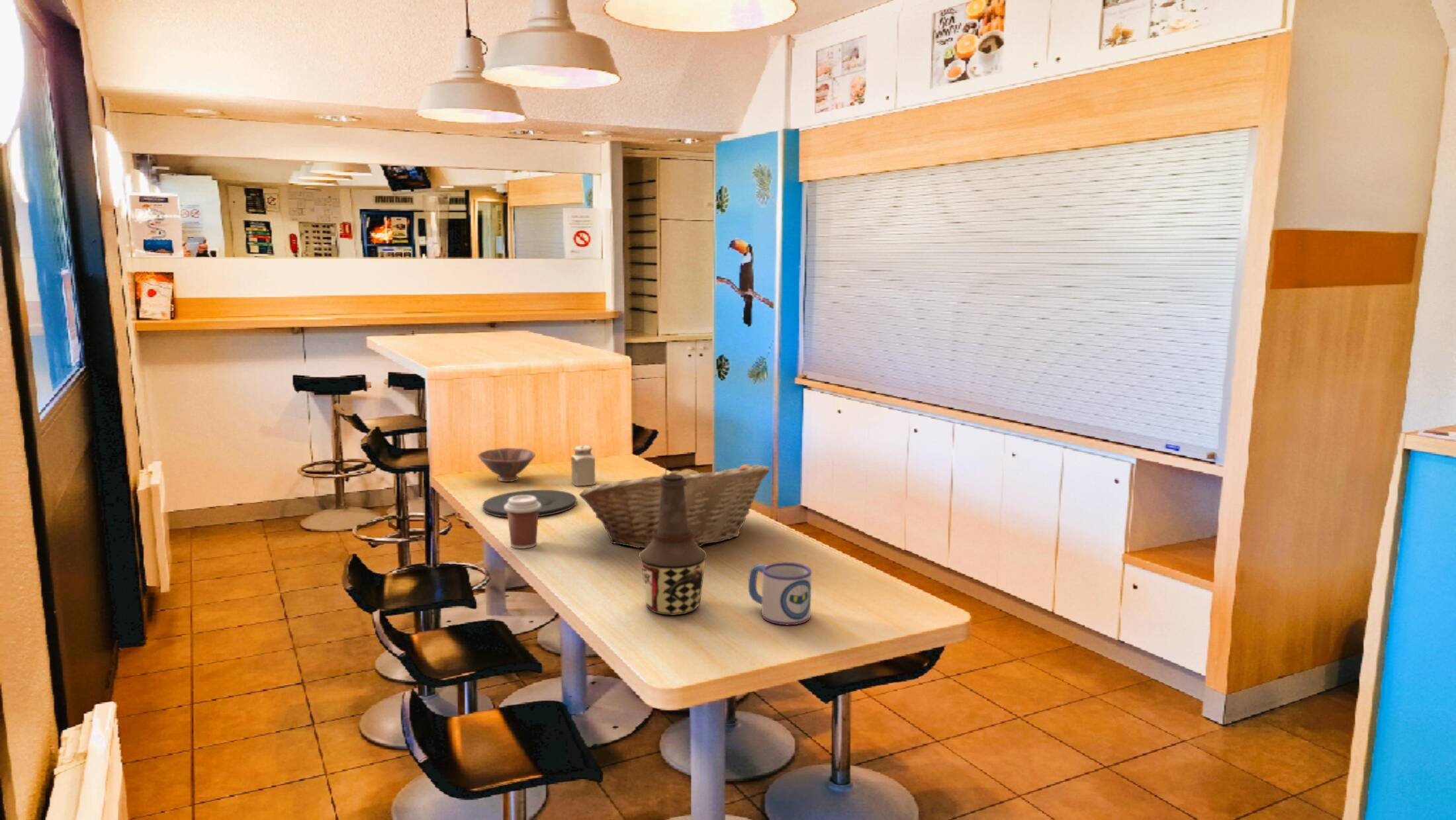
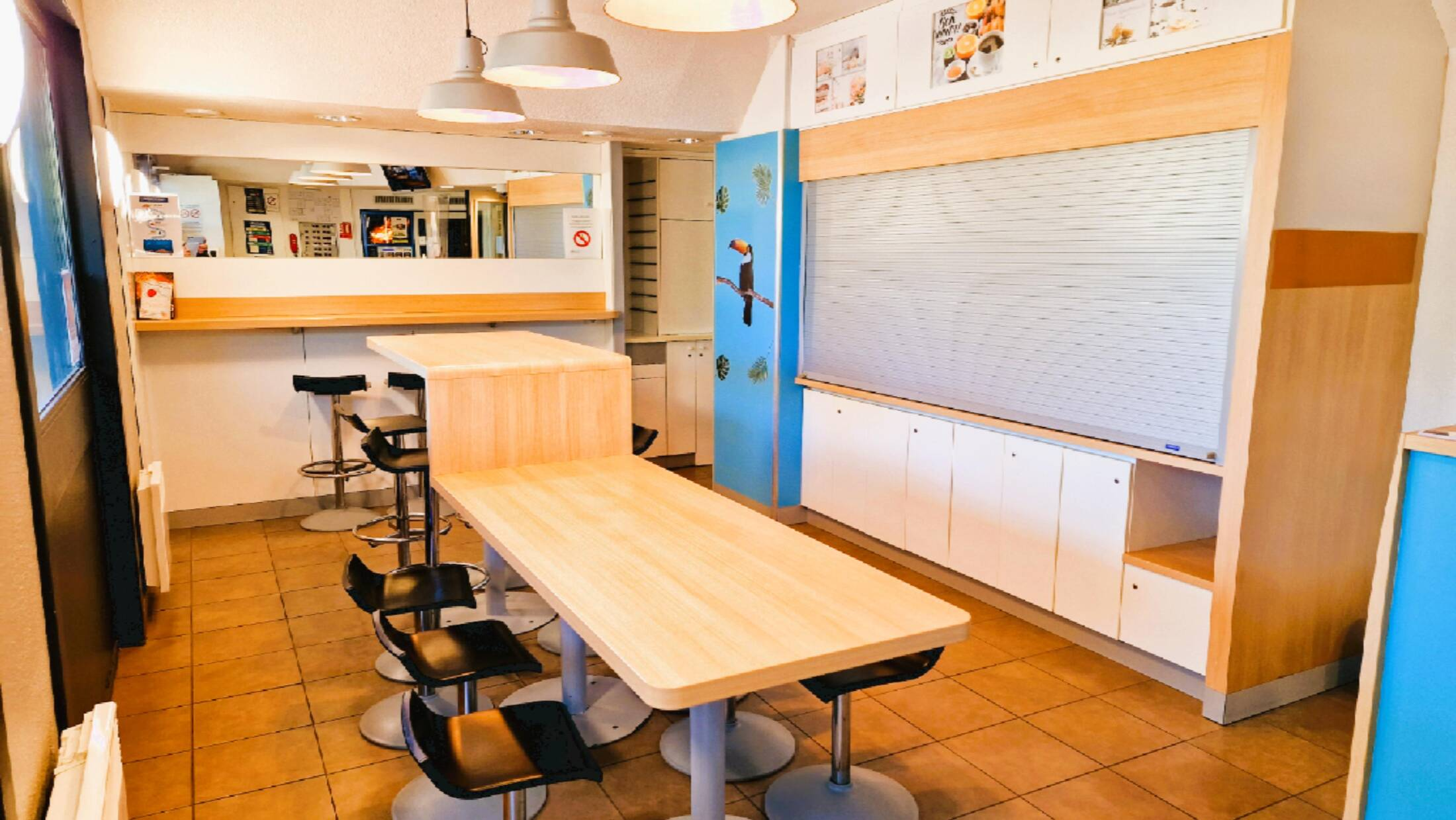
- plate (530, 495)
- mug (778, 590)
- coffee cup (523, 522)
- bowl (507, 466)
- bottle (673, 541)
- fruit basket (685, 497)
- salt shaker (583, 465)
